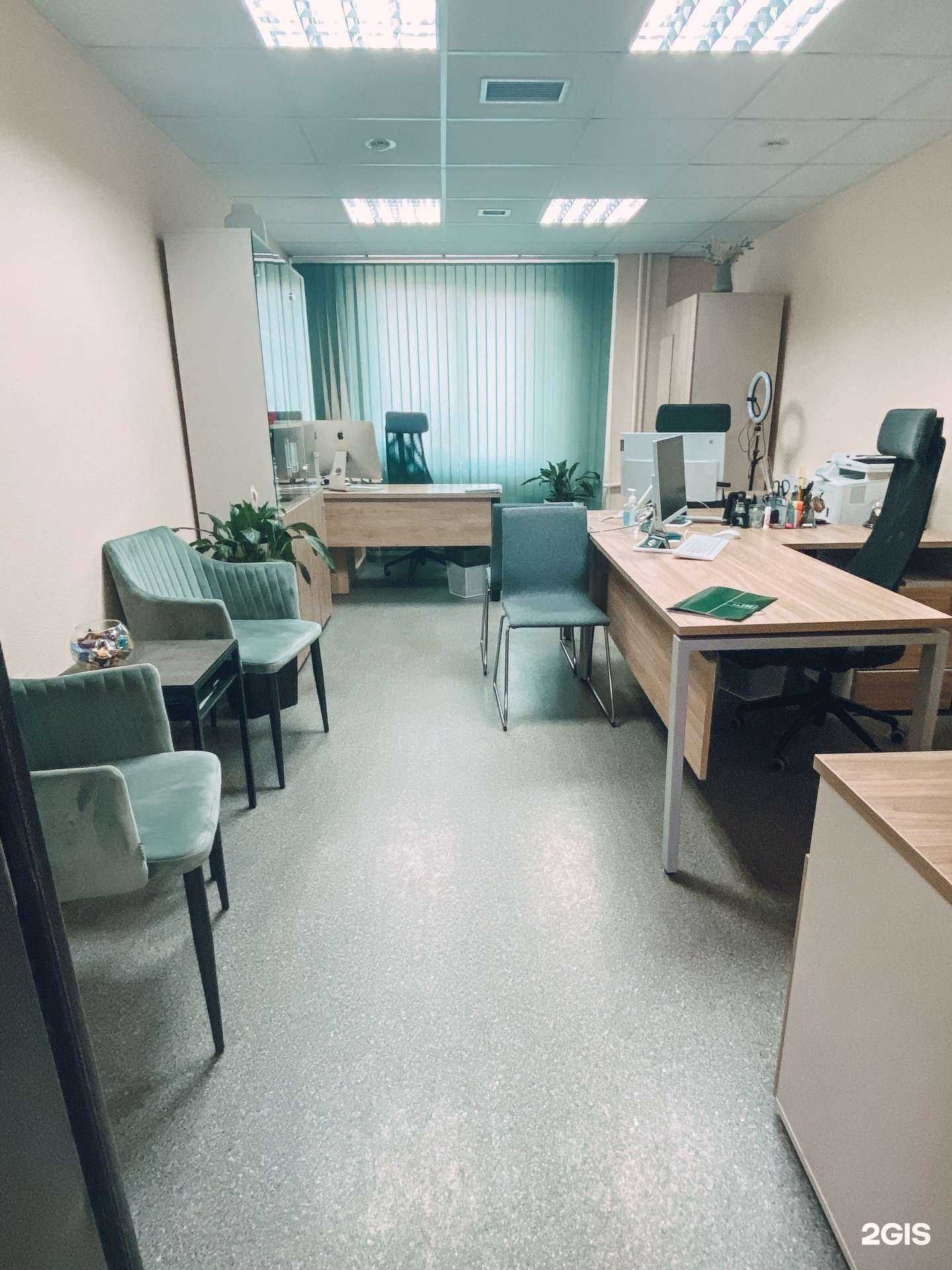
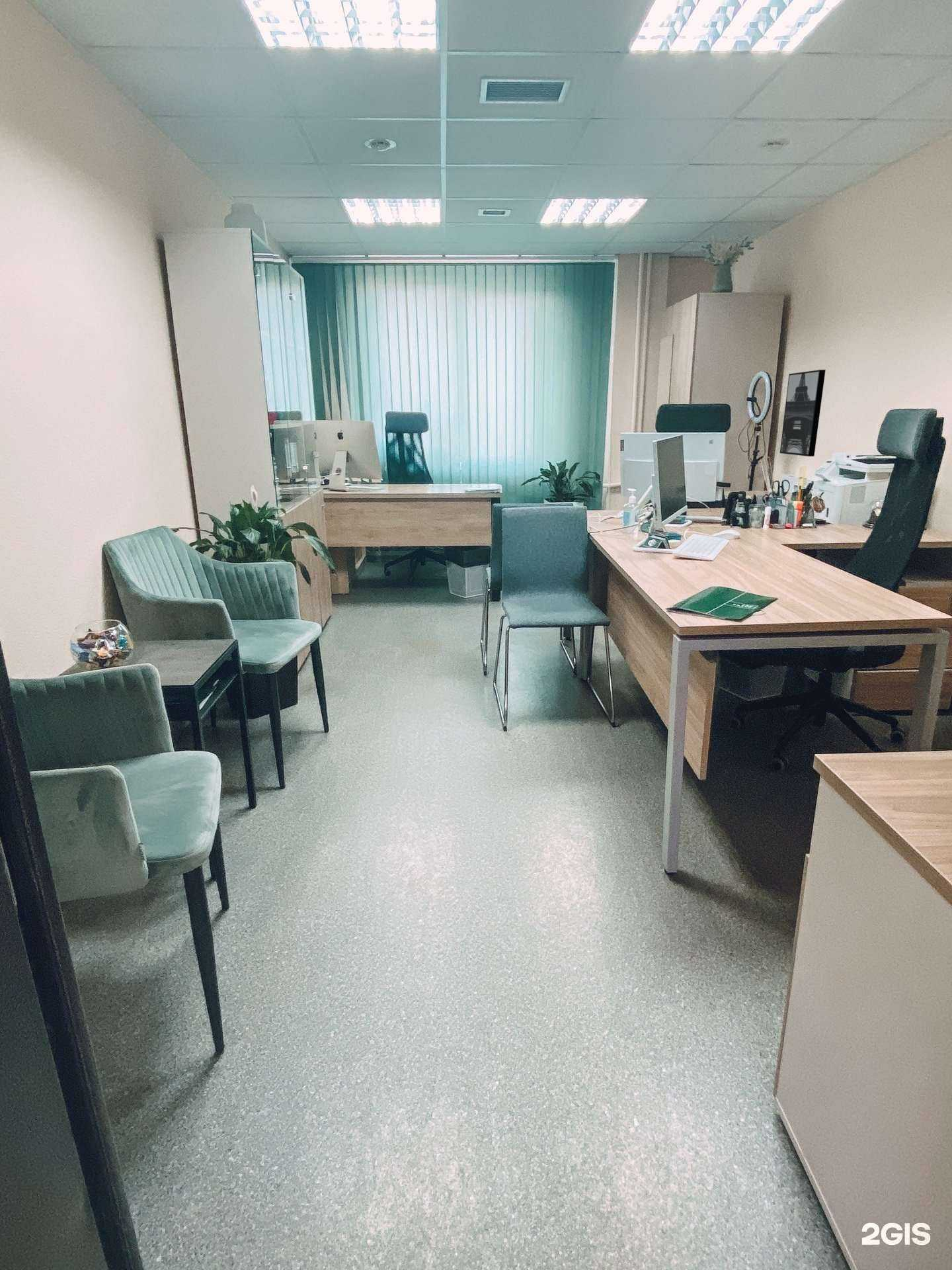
+ wall art (801, 413)
